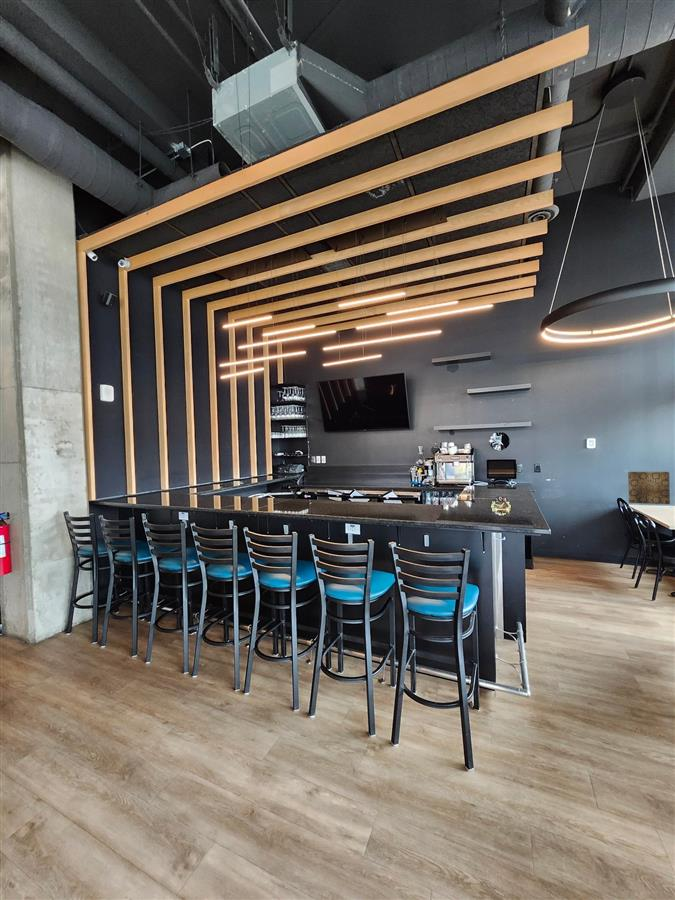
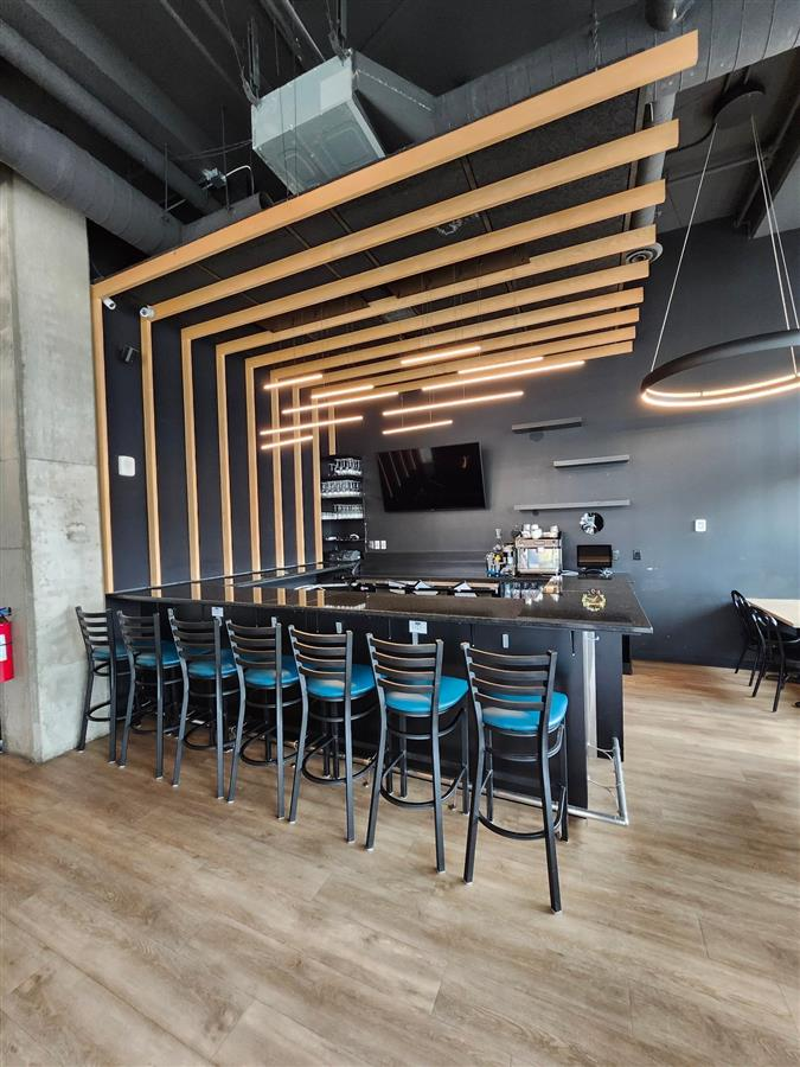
- wall art (648, 487)
